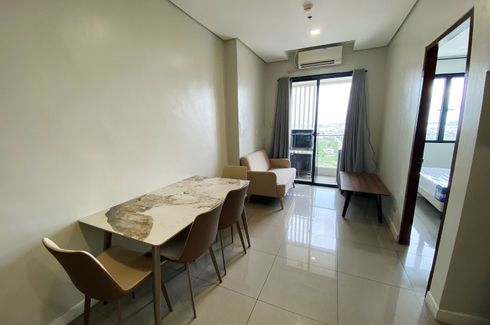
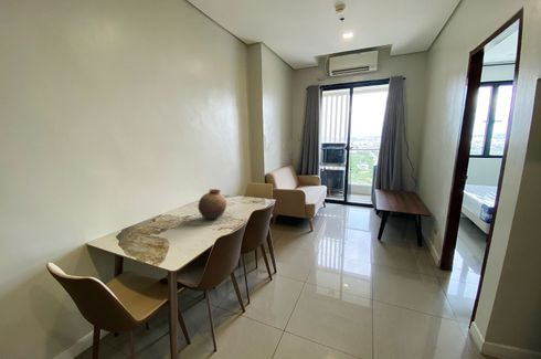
+ pottery (212, 203)
